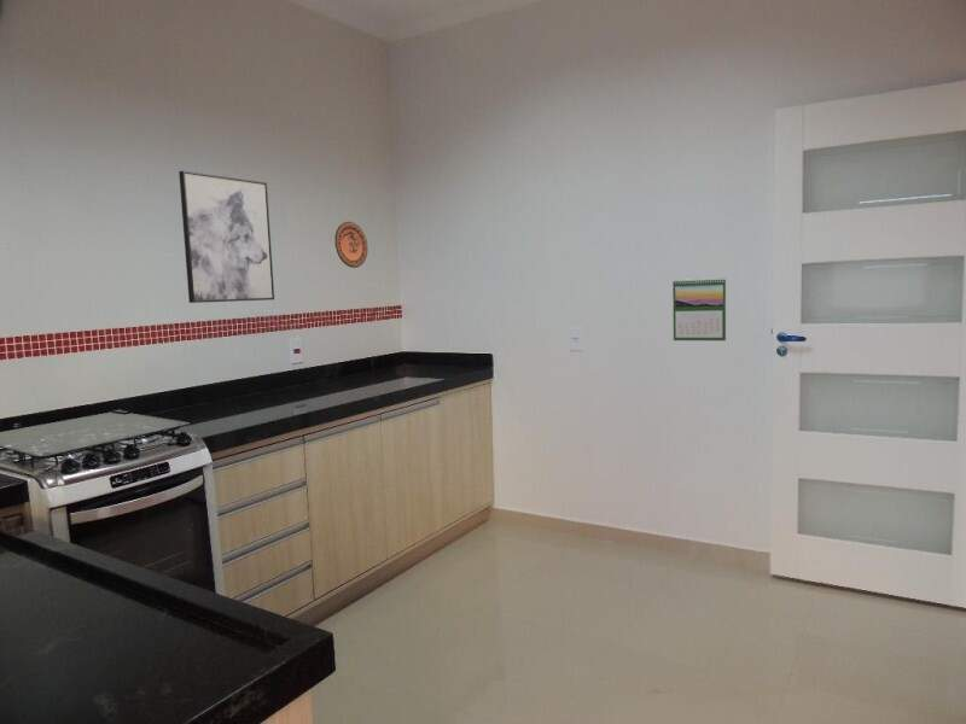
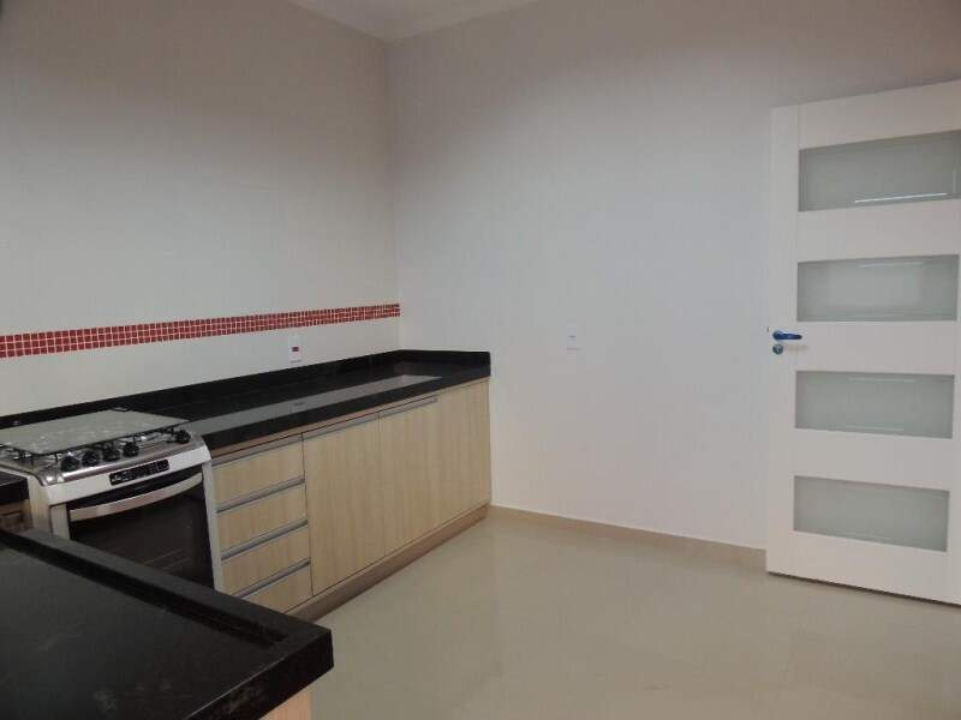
- calendar (698, 309)
- decorative plate (350, 244)
- wall art (229, 239)
